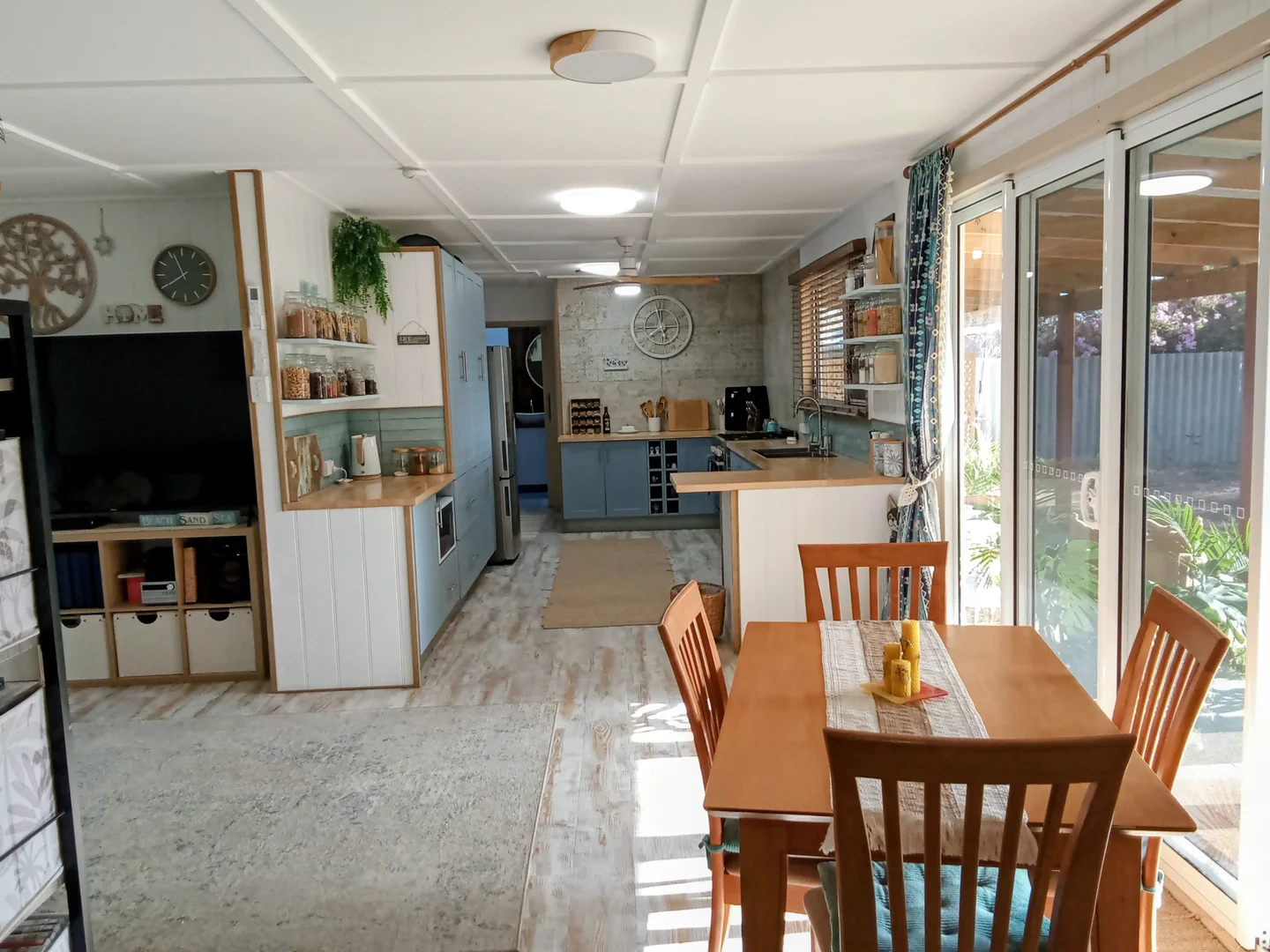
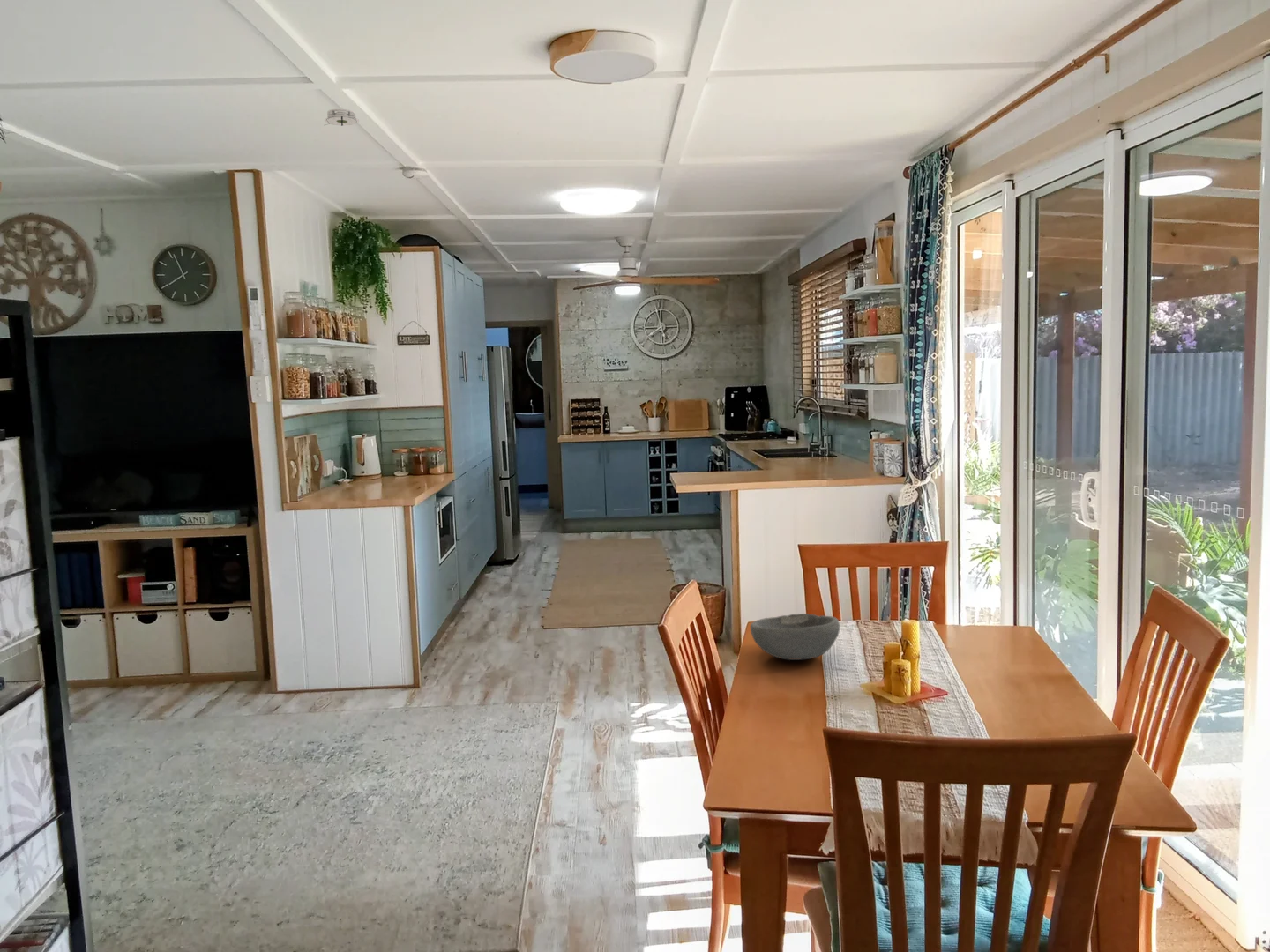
+ bowl (794, 636)
+ smoke detector (340, 117)
